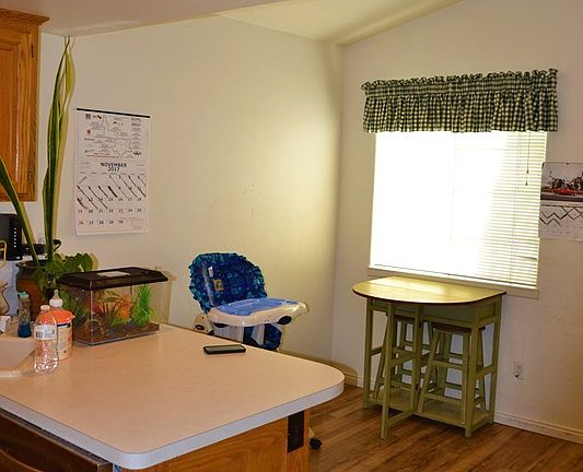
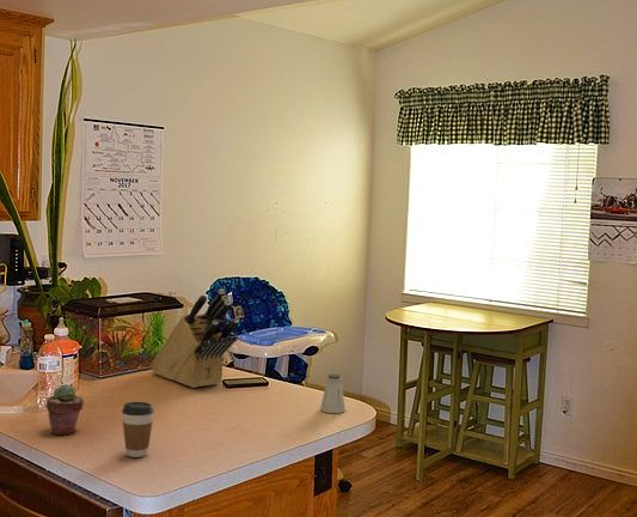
+ saltshaker (333, 391)
+ potted succulent (63, 408)
+ coffee cup (137, 428)
+ knife block (194, 334)
